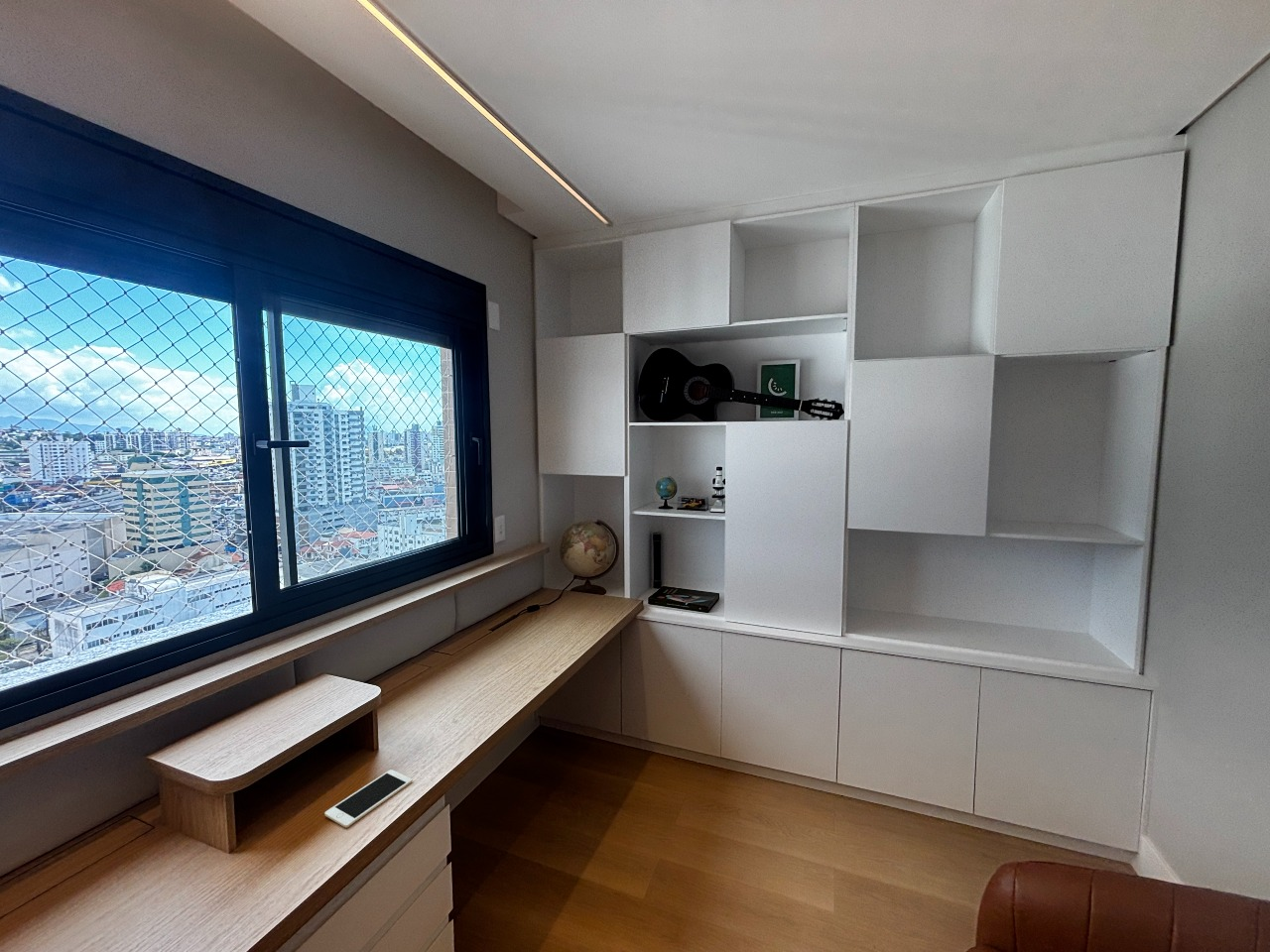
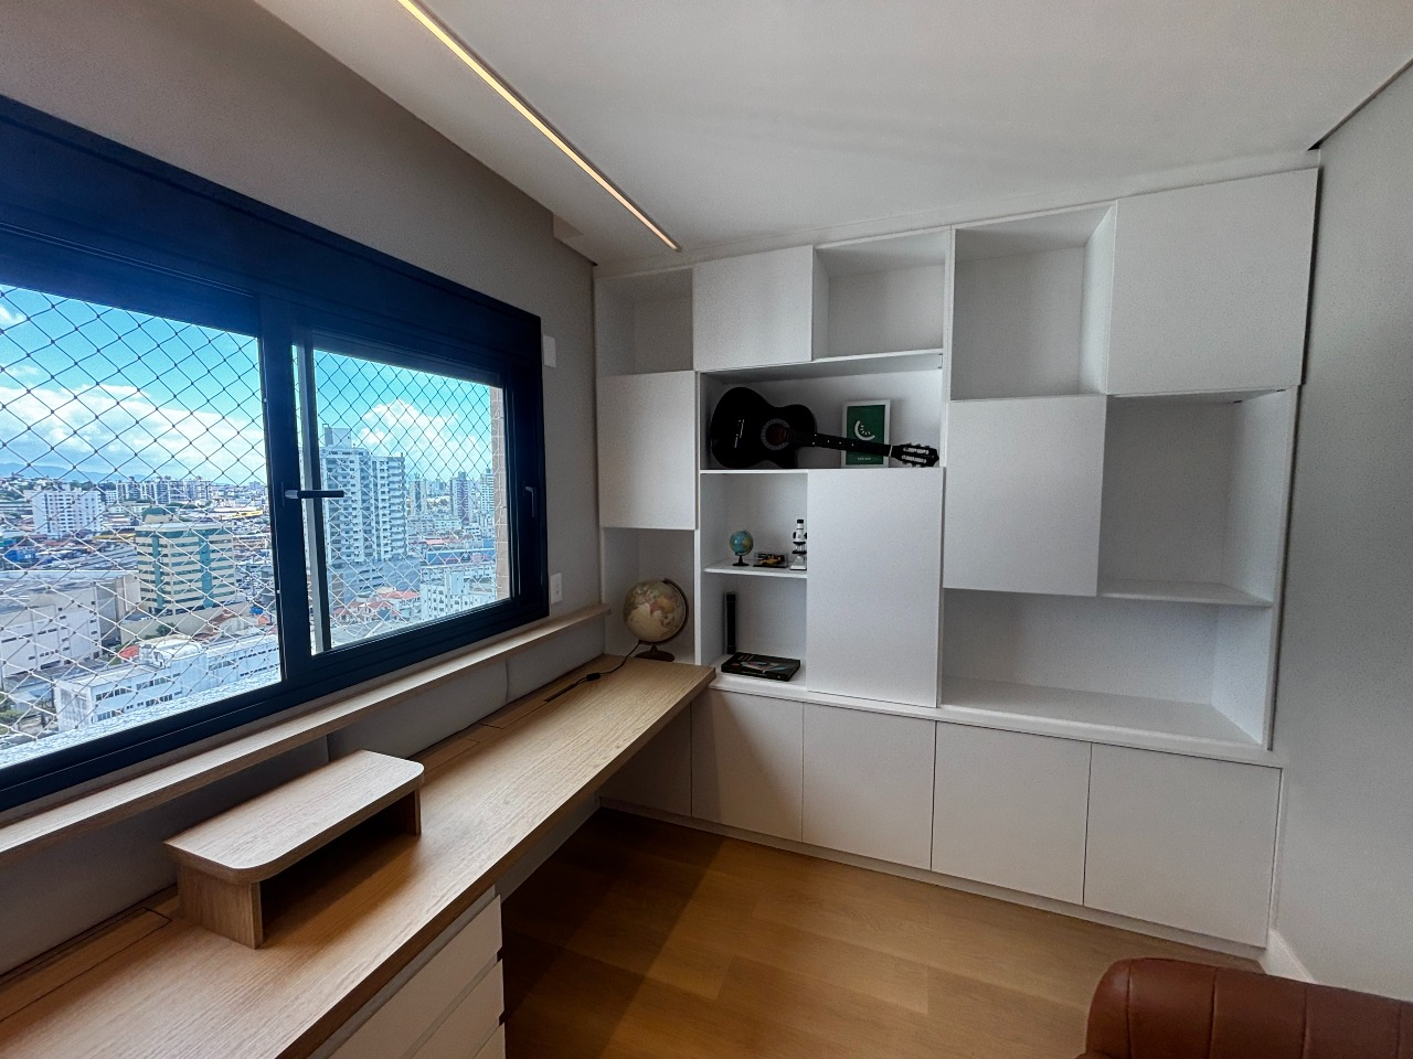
- cell phone (370, 796)
